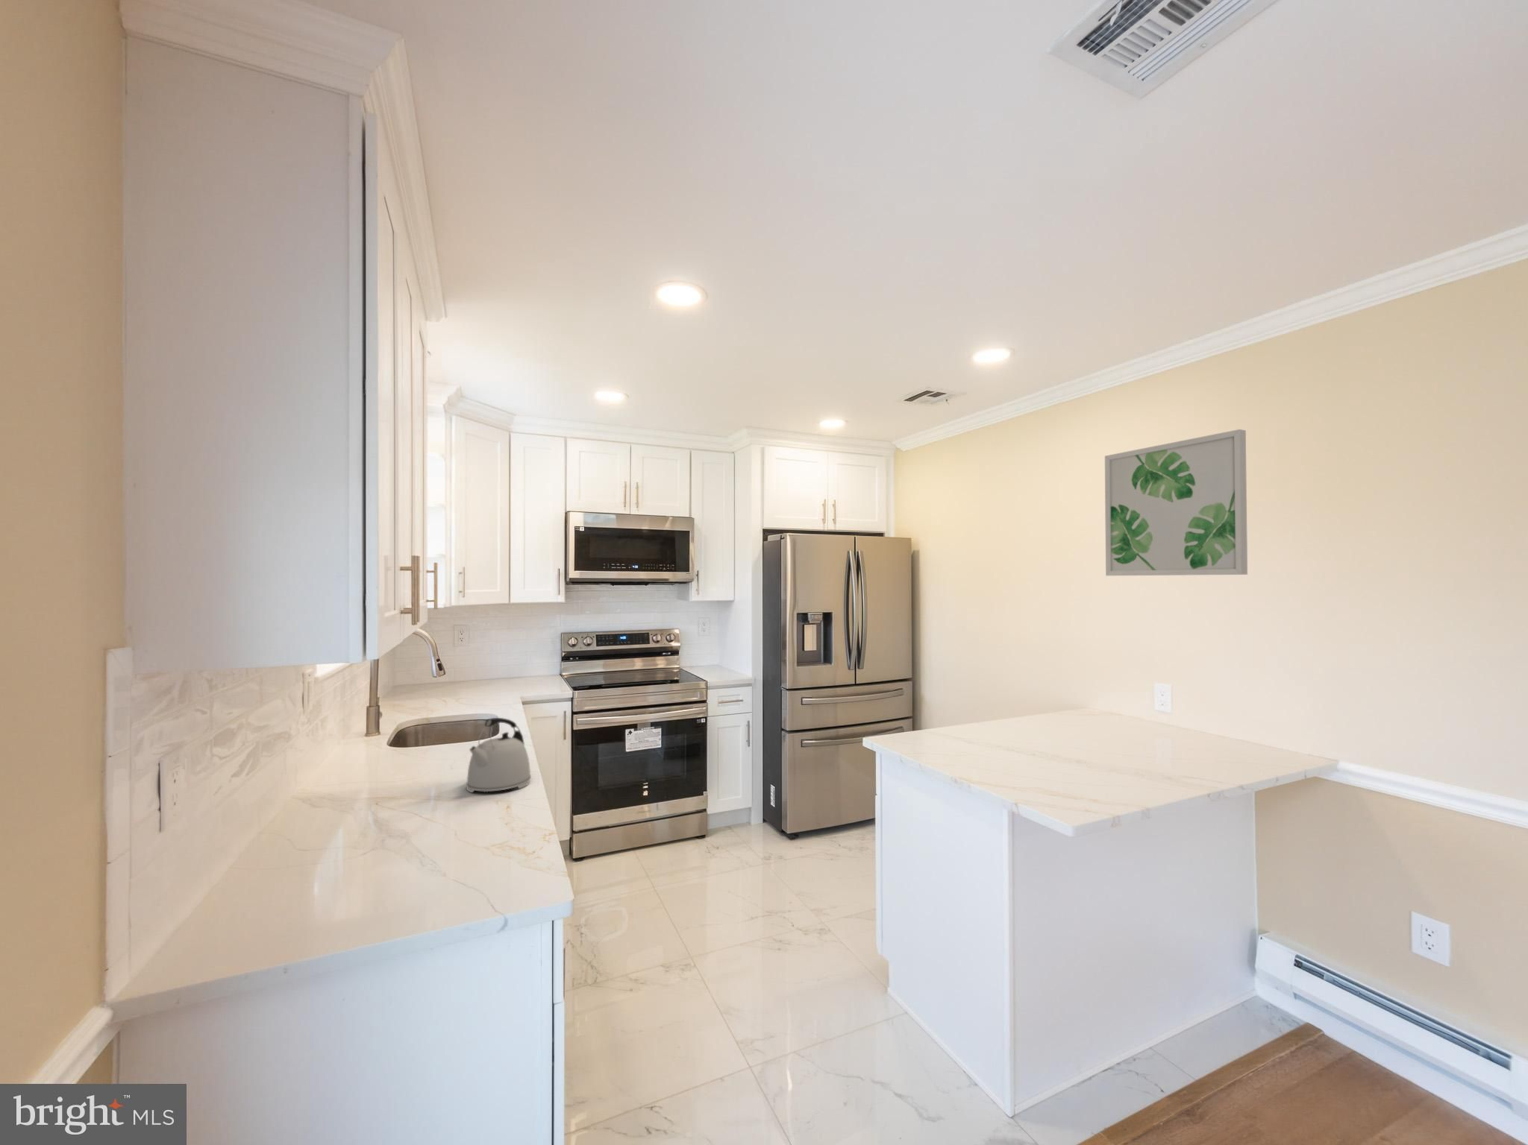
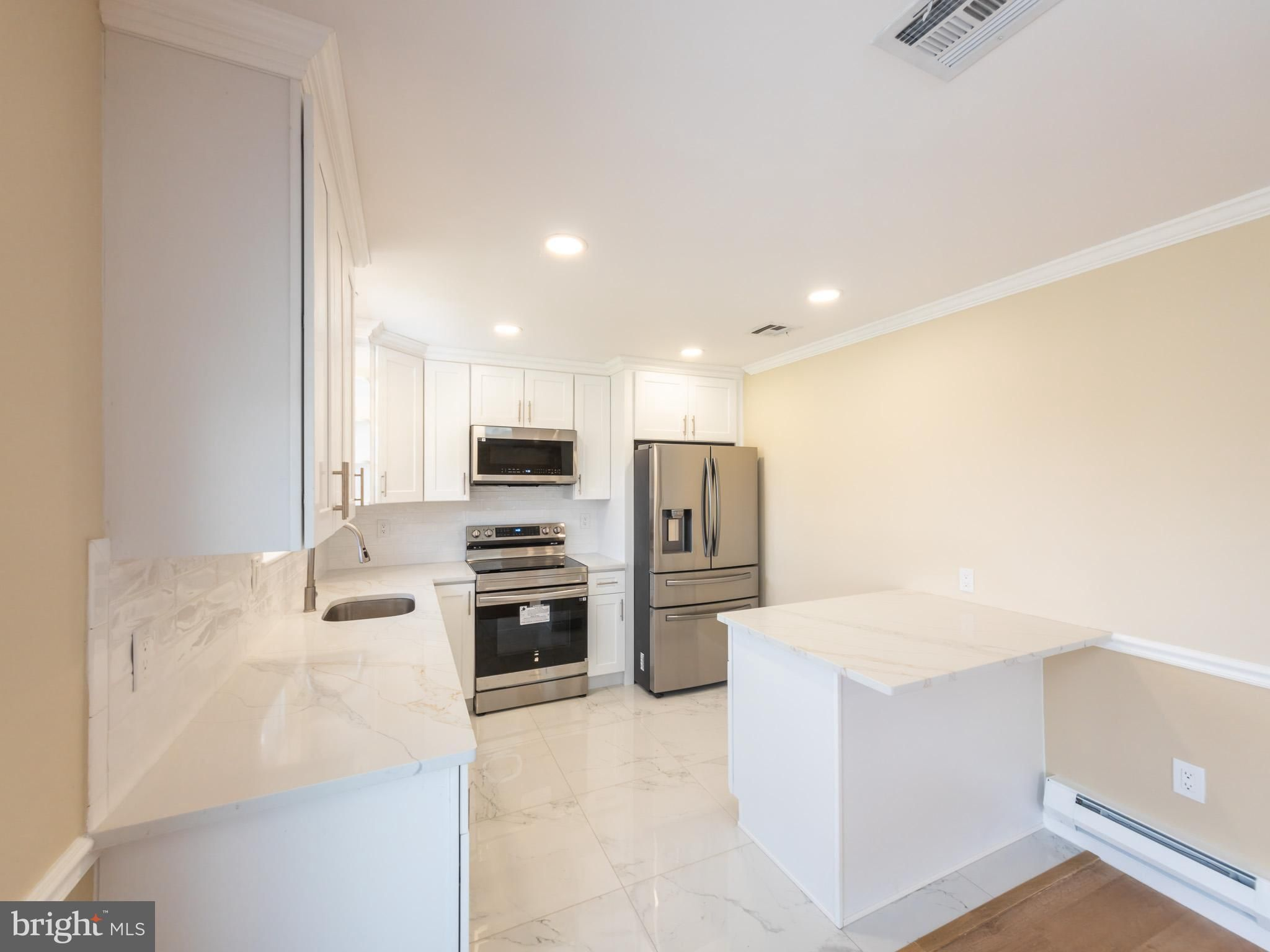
- kettle (498, 751)
- wall art (1169, 509)
